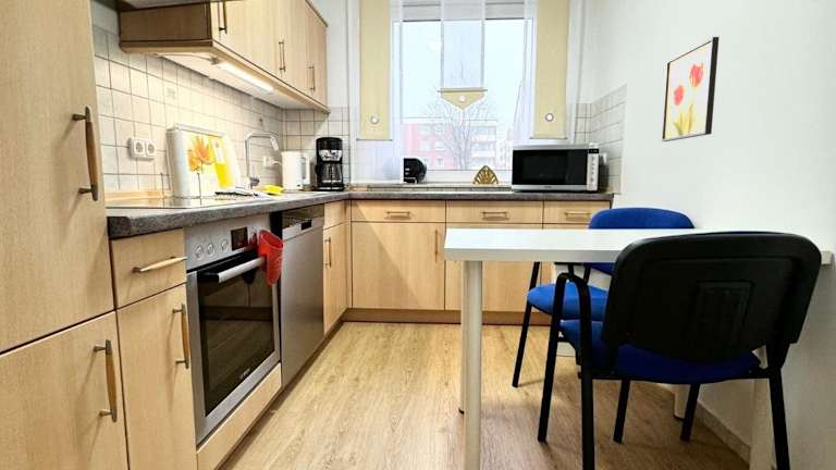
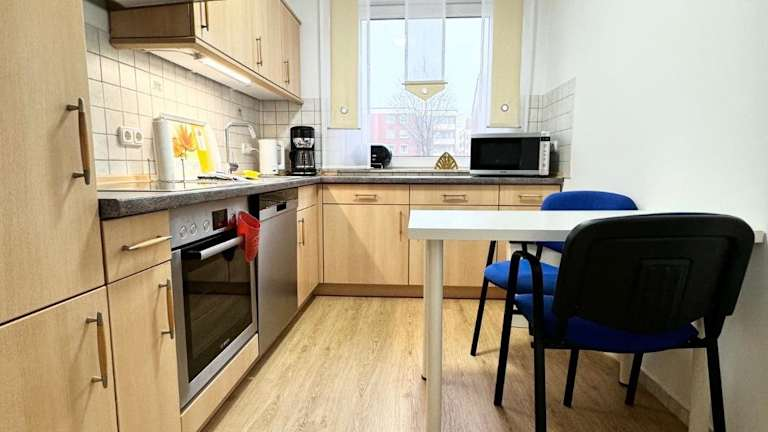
- wall art (689, 95)
